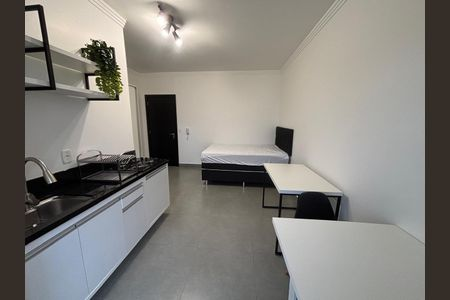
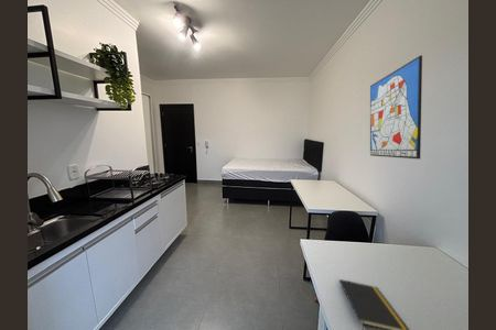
+ wall art (390, 116)
+ notepad (369, 302)
